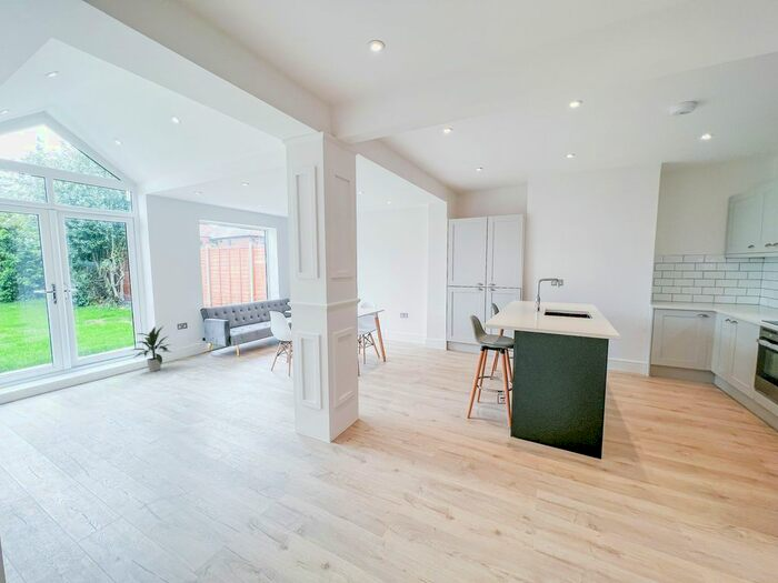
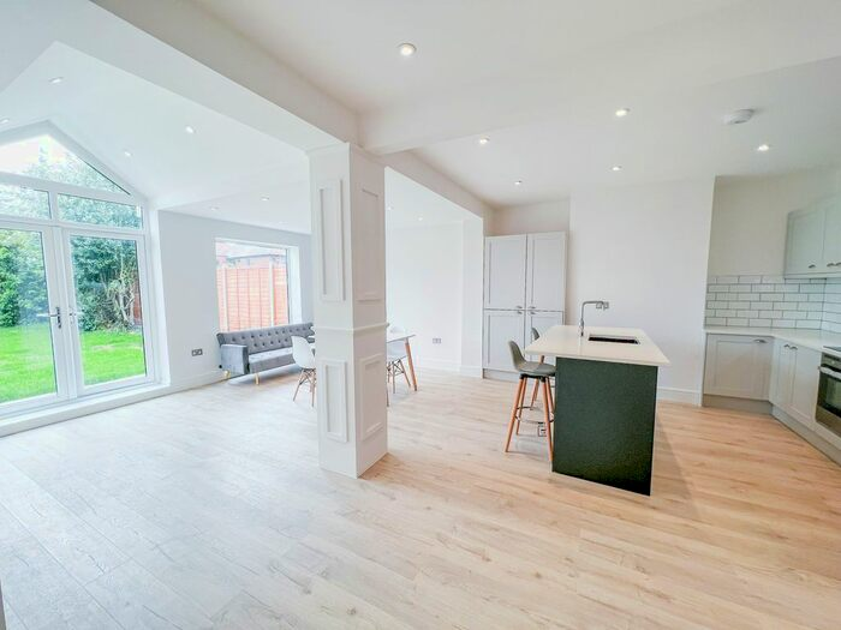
- indoor plant (152, 349)
